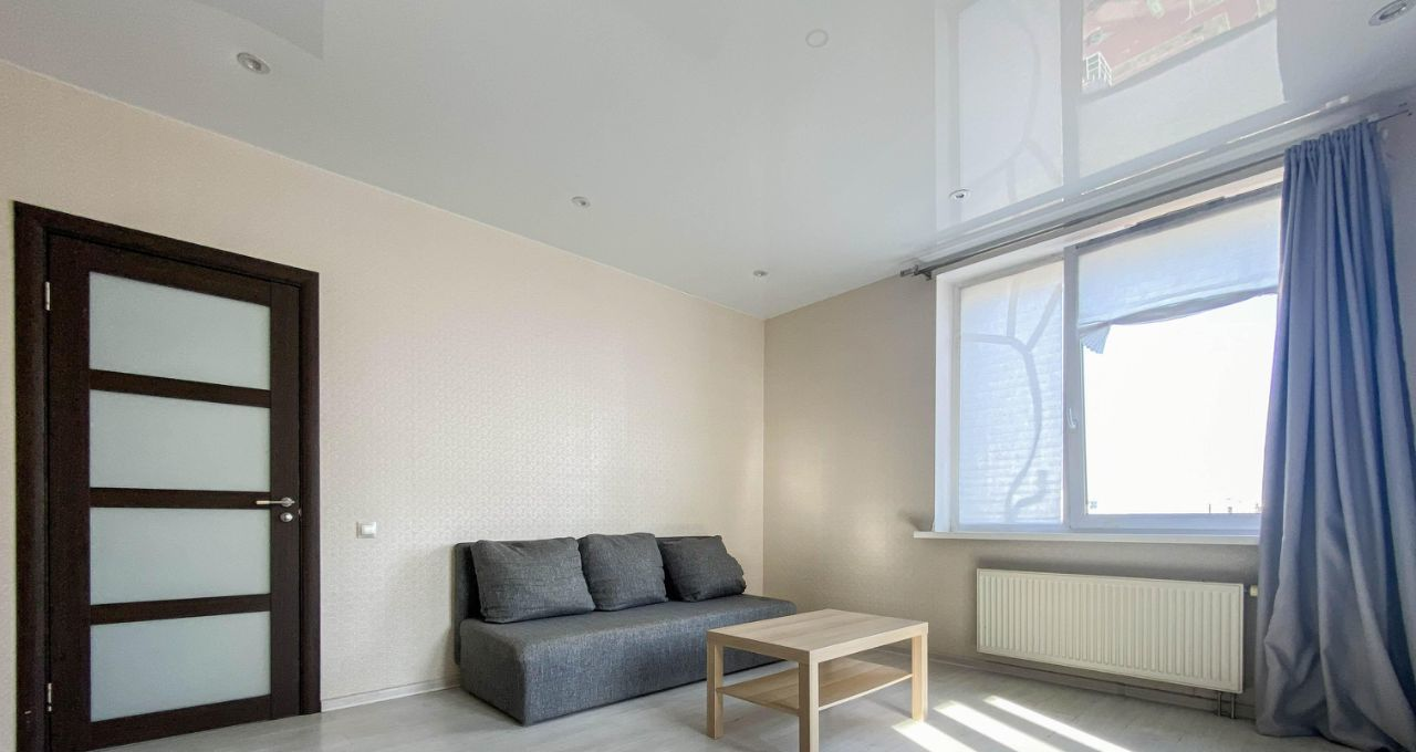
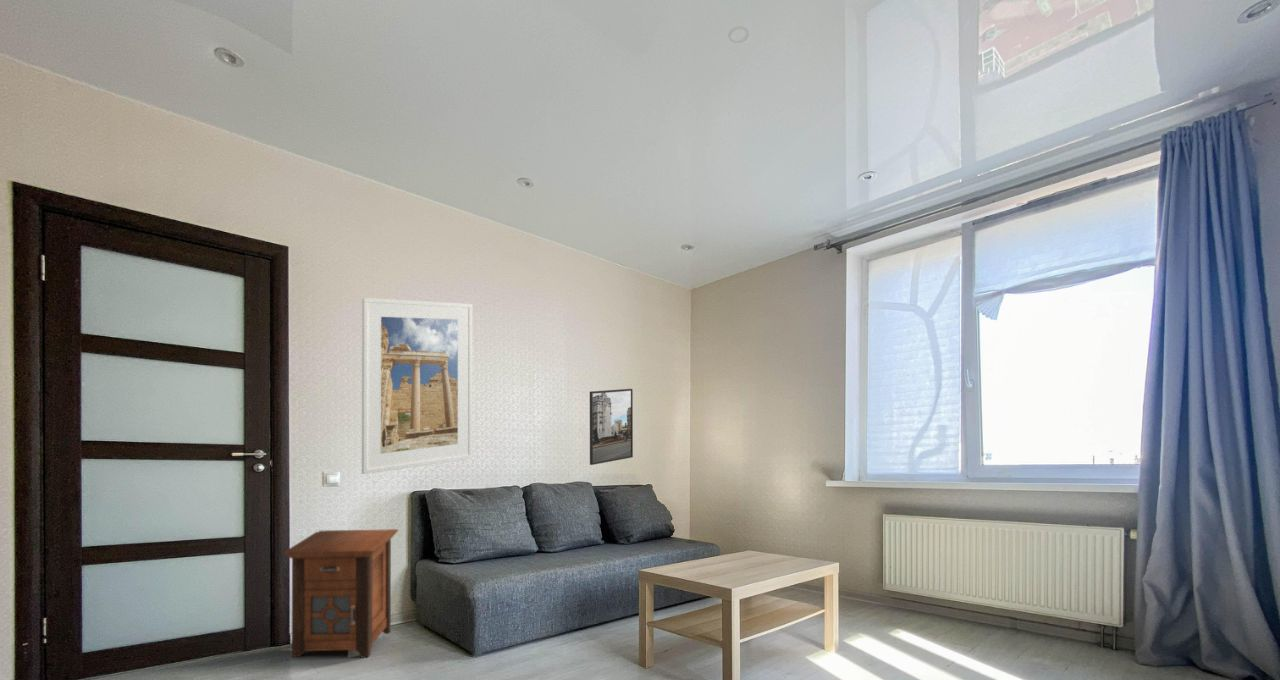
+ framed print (420, 383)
+ nightstand (343, 593)
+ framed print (611, 425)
